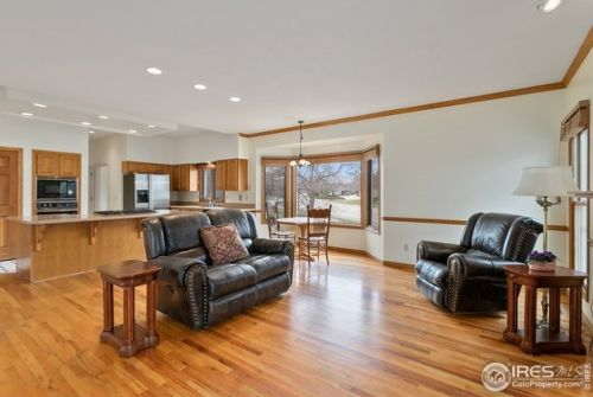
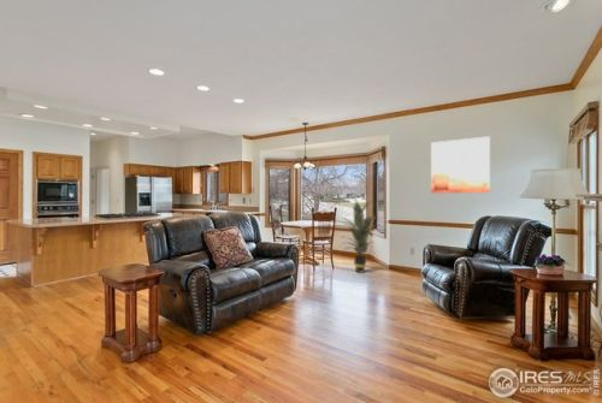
+ wall art (459, 166)
+ indoor plant (358, 233)
